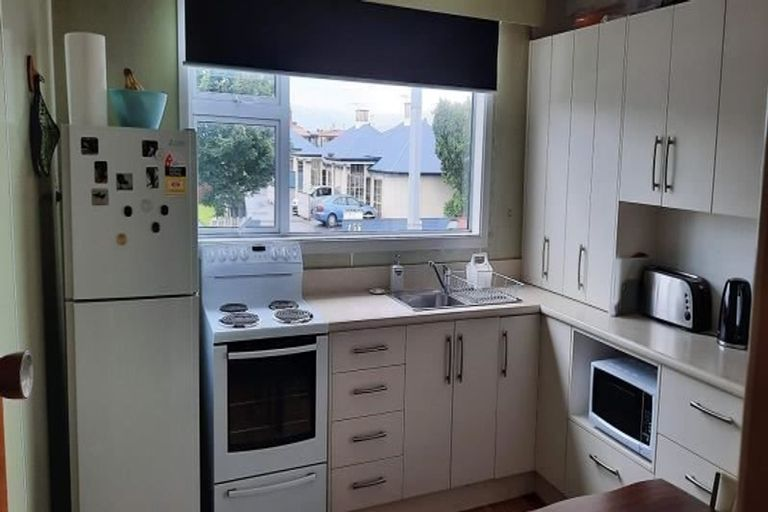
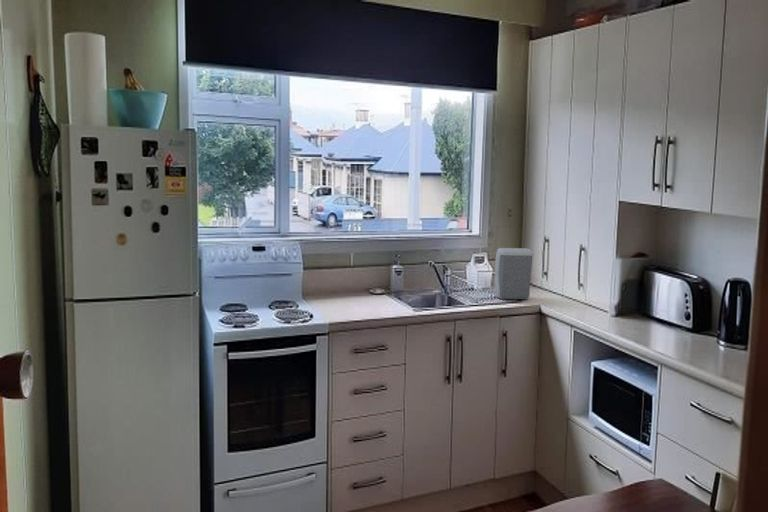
+ soap dispenser (513, 273)
